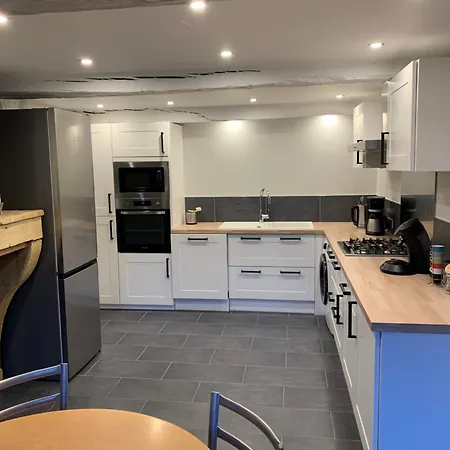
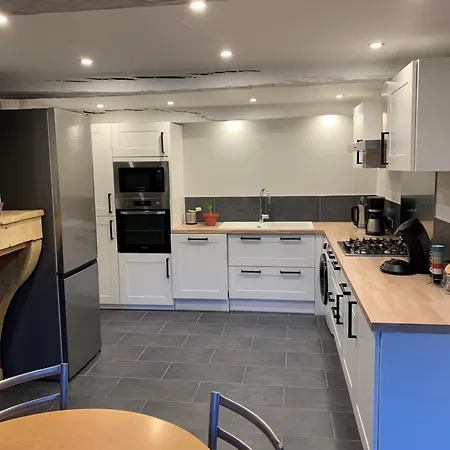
+ potted plant (210, 211)
